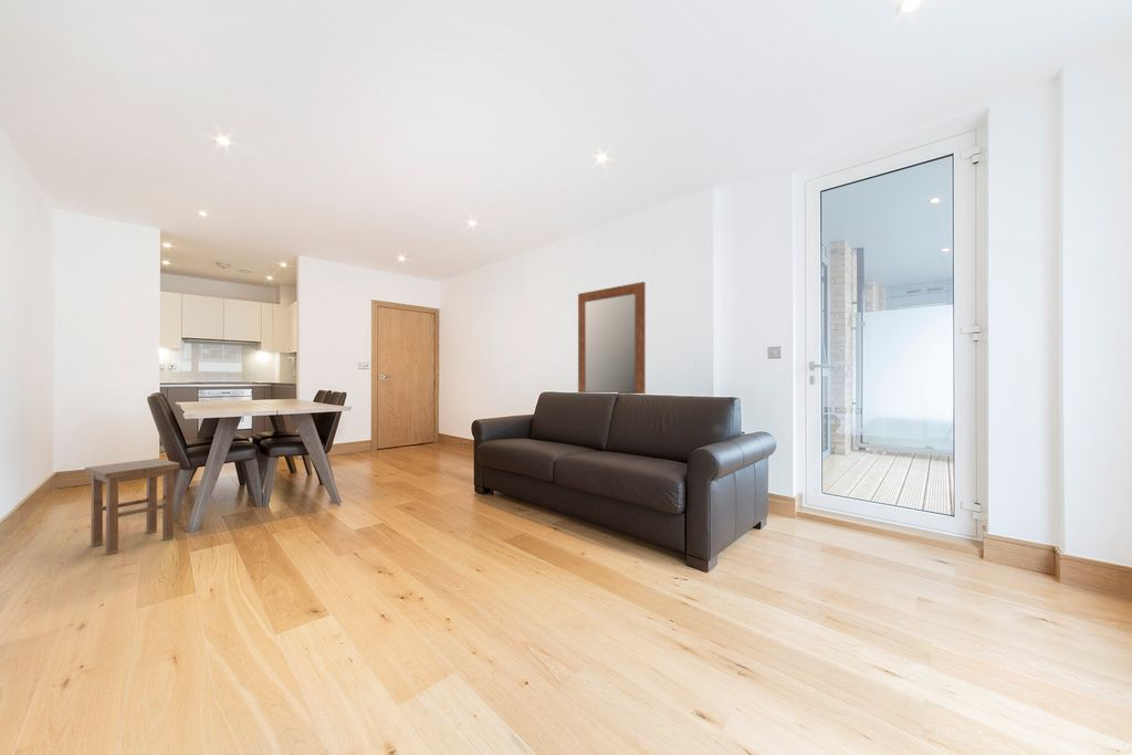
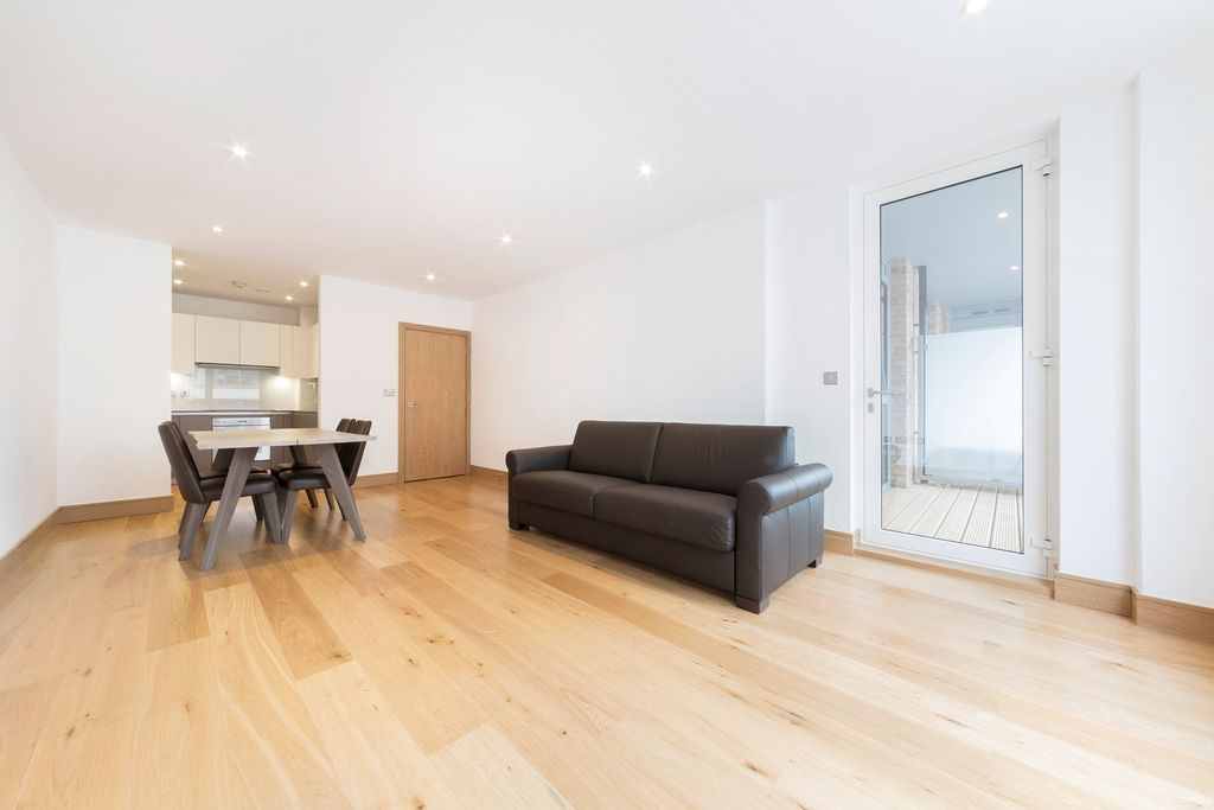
- stool (133, 503)
- mirror (609, 345)
